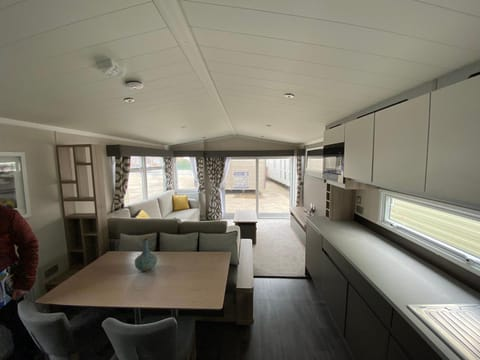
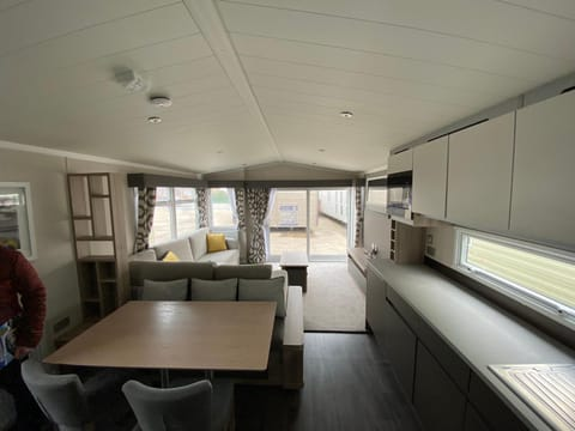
- vase (145, 254)
